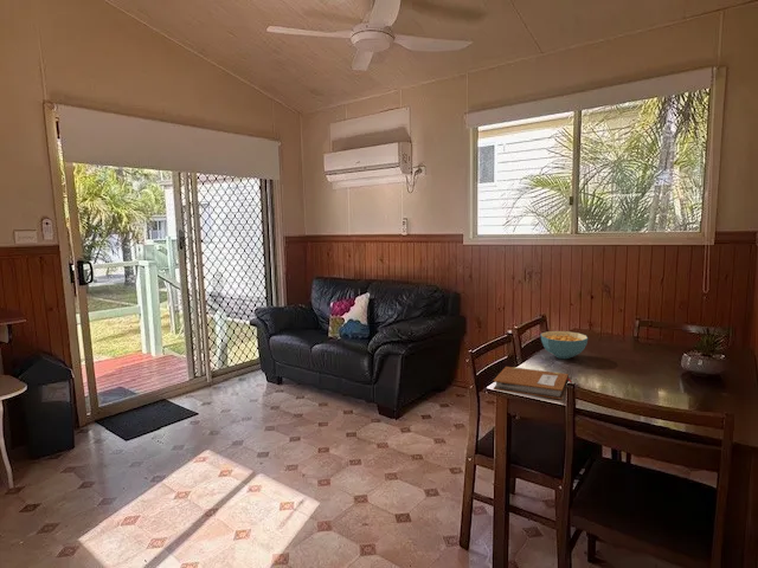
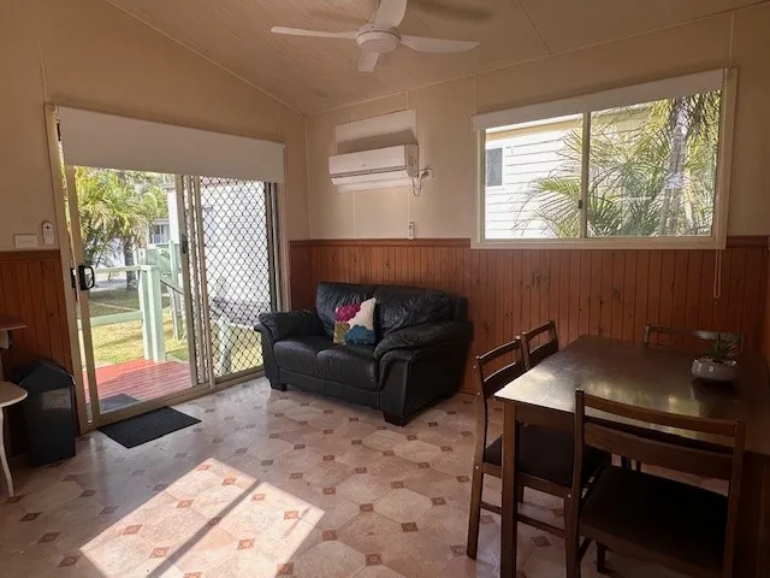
- cereal bowl (563, 346)
- notebook (533, 381)
